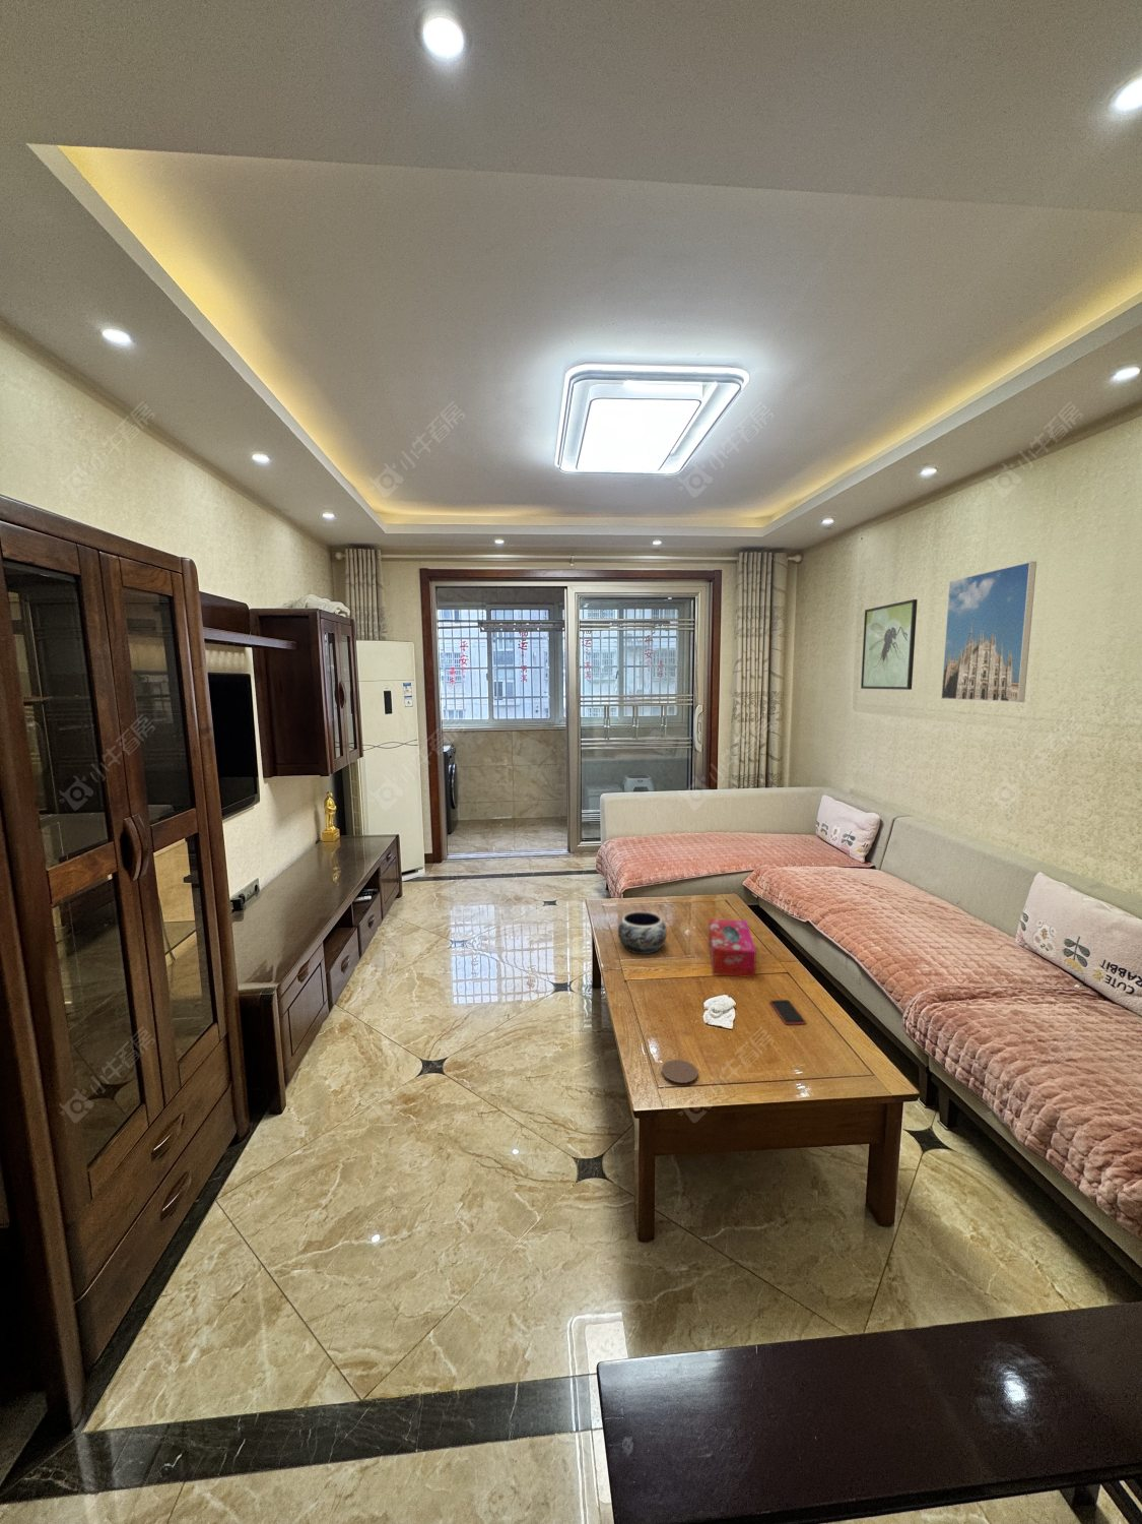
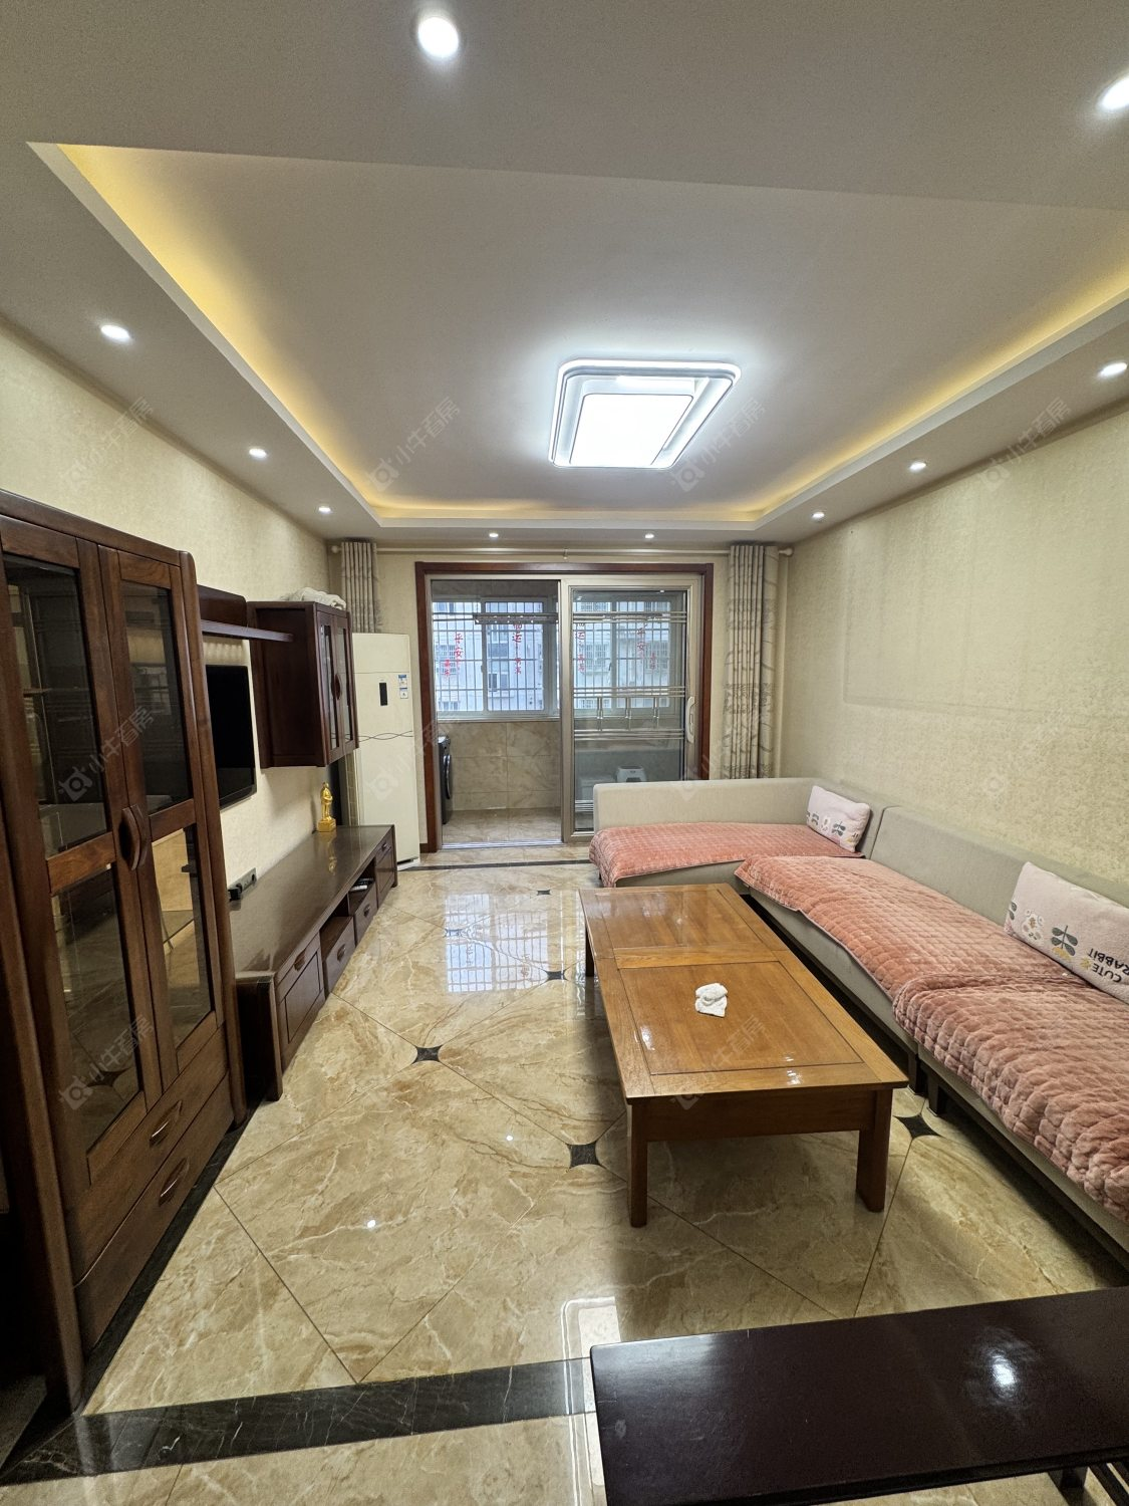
- decorative bowl (642, 931)
- smartphone (787, 1010)
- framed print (886, 647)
- coaster (679, 1073)
- tissue box (729, 946)
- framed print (984, 637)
